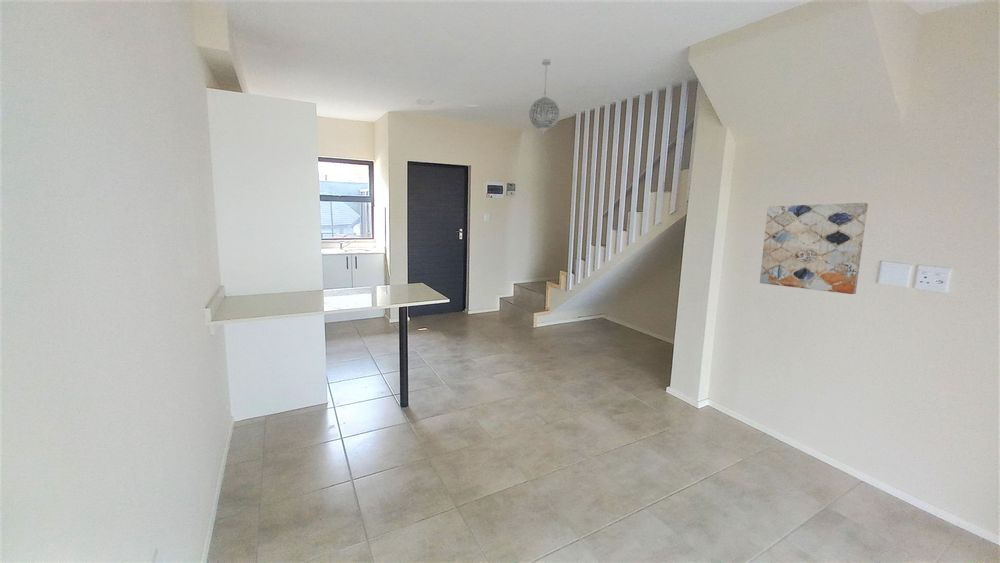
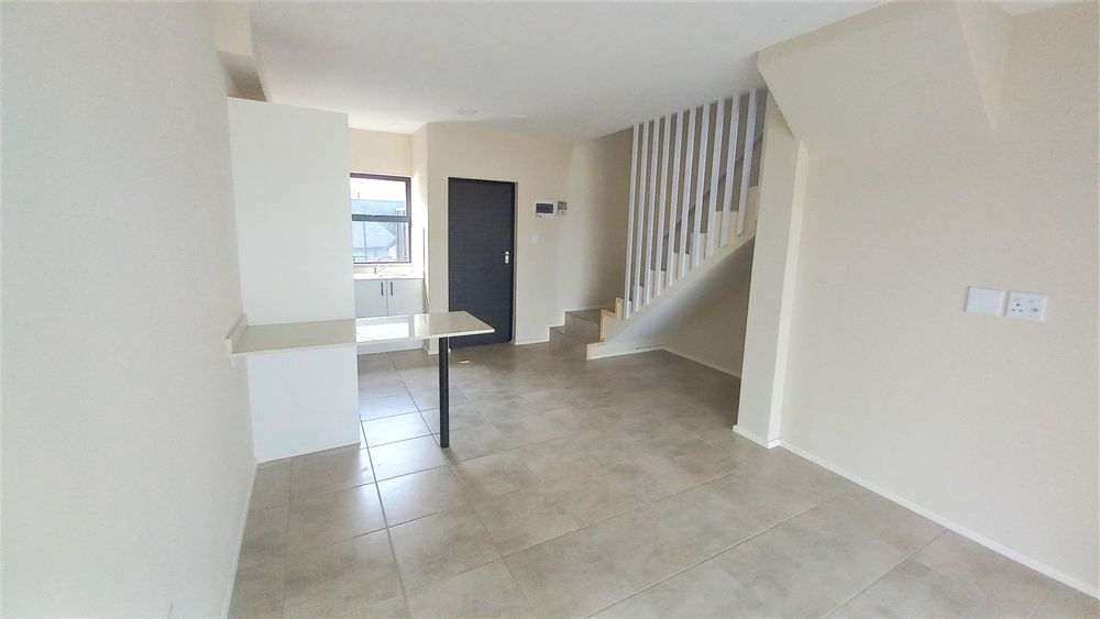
- wall art (808, 247)
- pendant light (544, 97)
